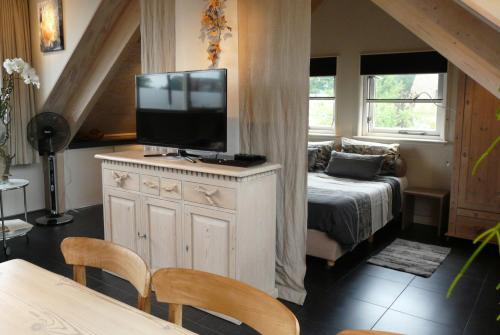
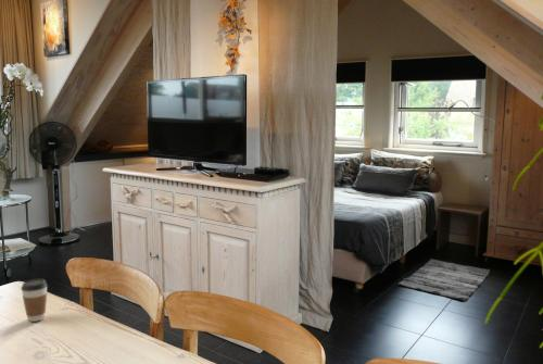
+ coffee cup (35, 300)
